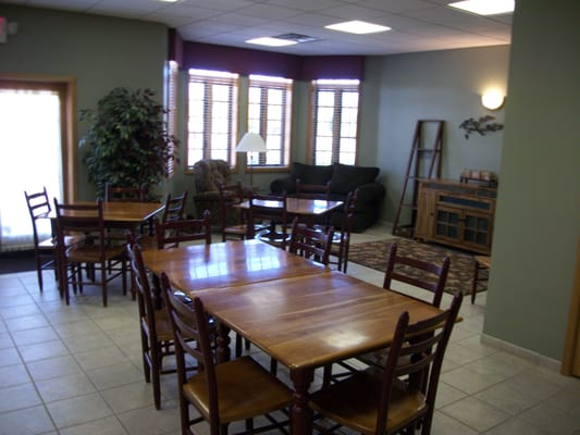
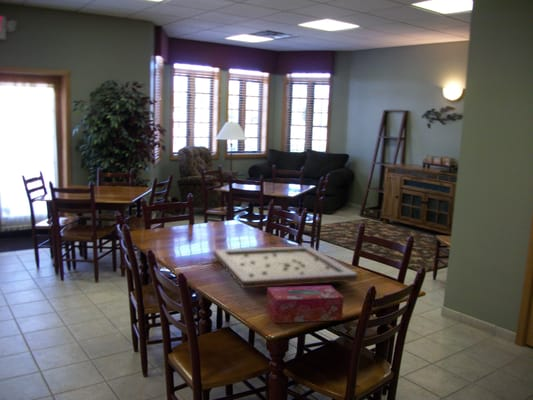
+ gameboard (280, 266)
+ tissue box (304, 303)
